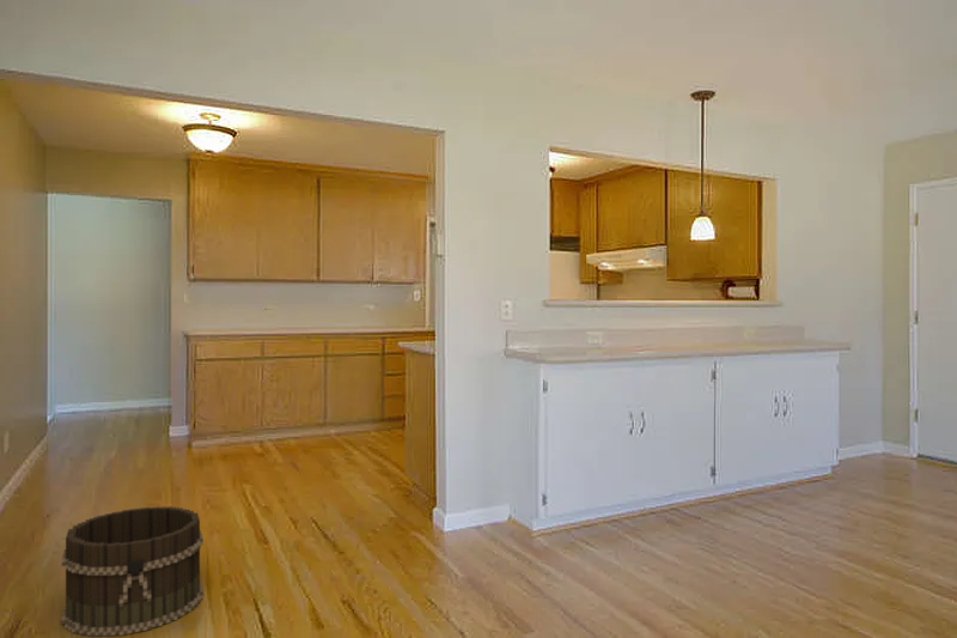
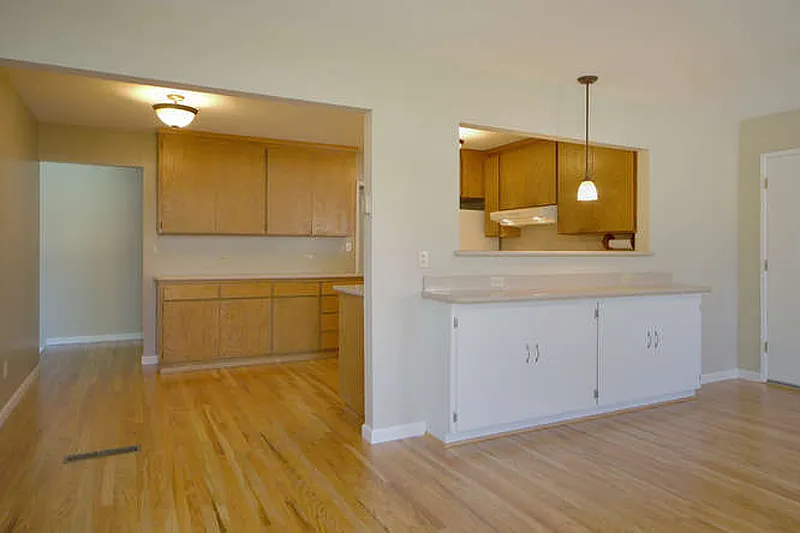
- bucket (135, 565)
